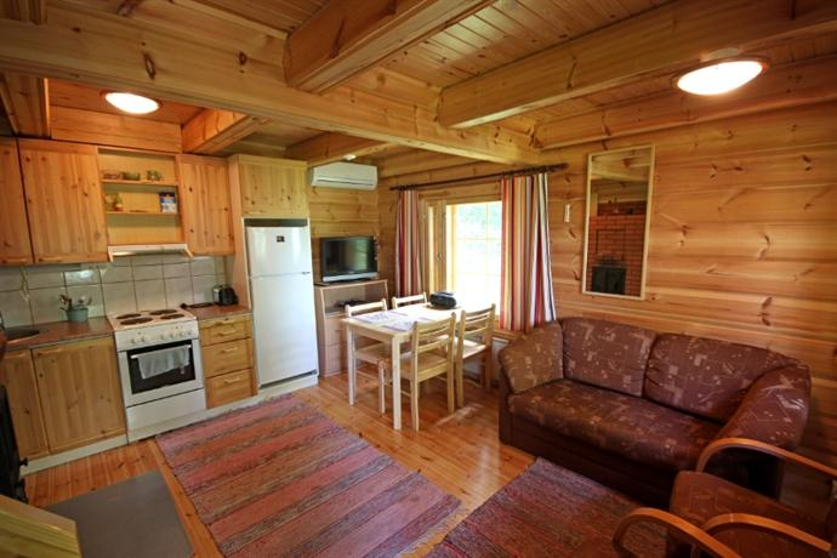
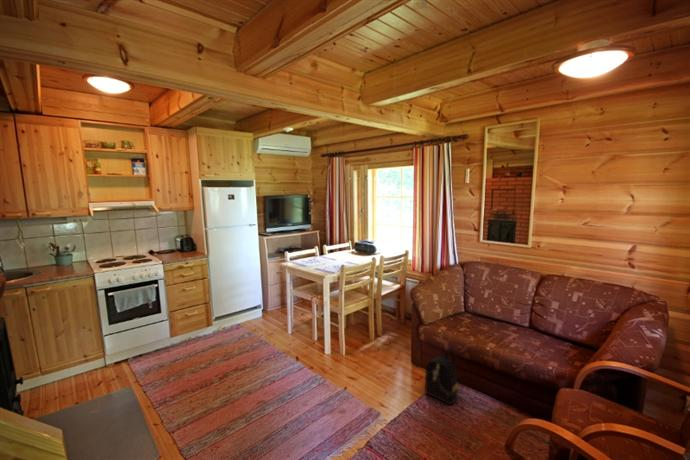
+ backpack (444, 371)
